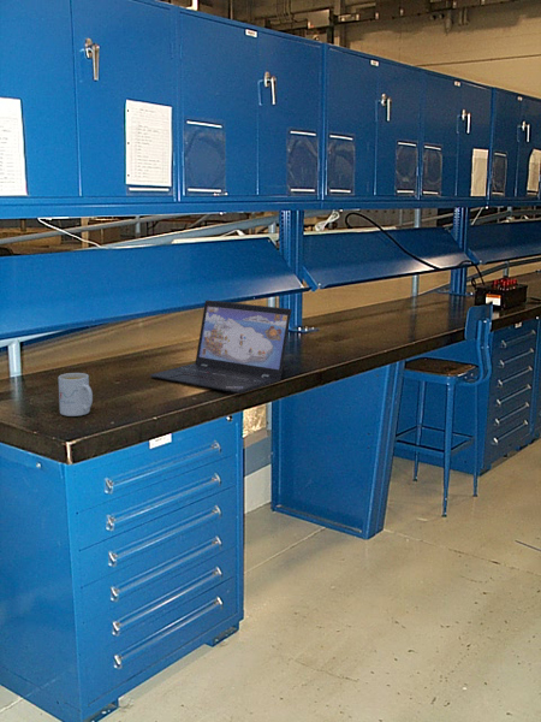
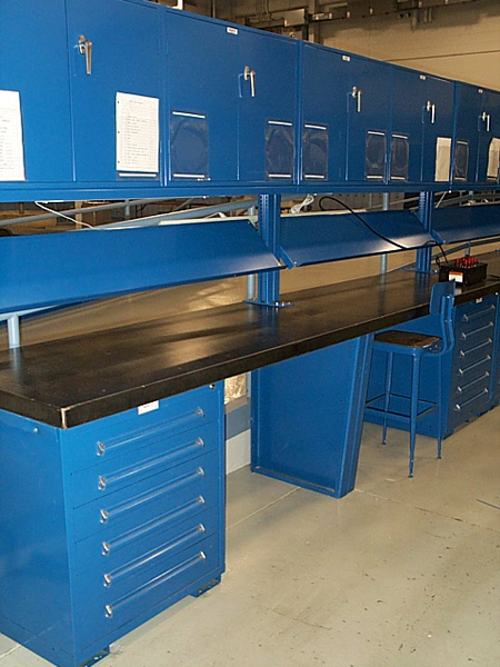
- mug (77, 395)
- laptop (220, 343)
